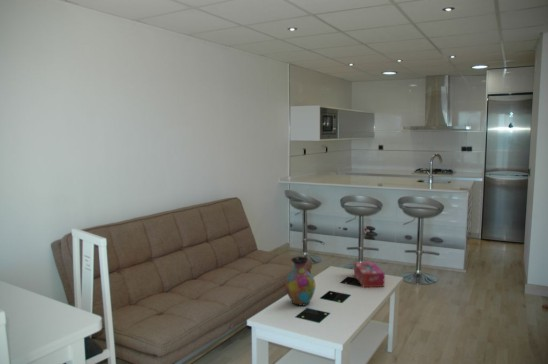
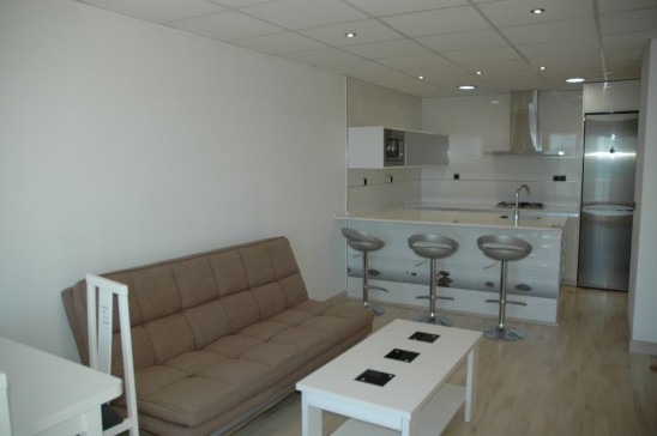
- tissue box (368, 274)
- vase (300, 280)
